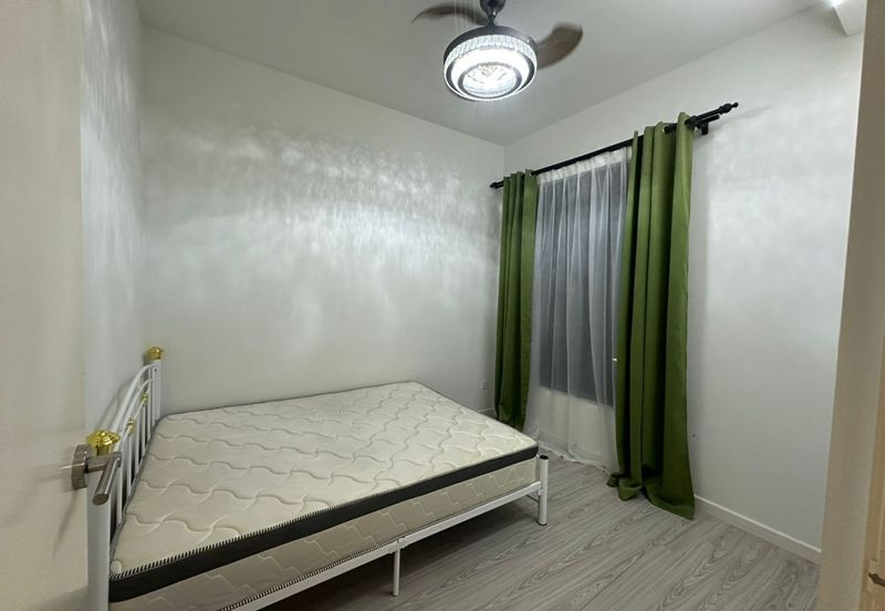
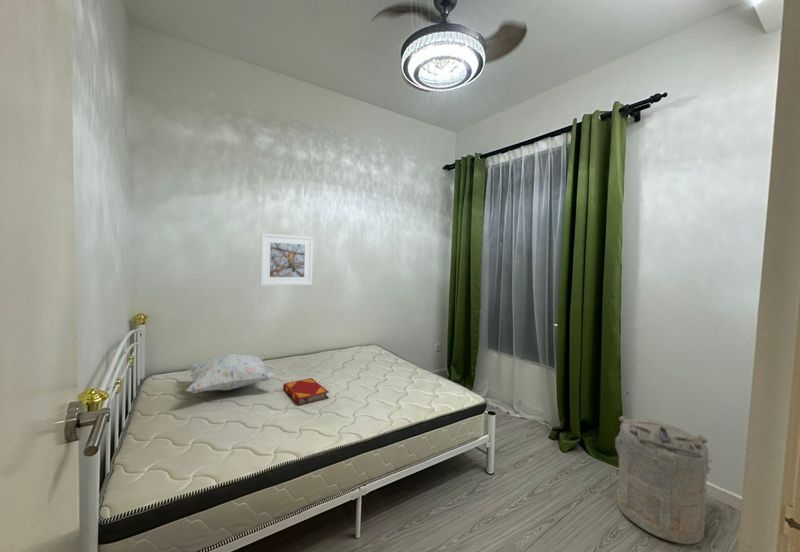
+ hardback book (305, 390)
+ laundry hamper (656, 469)
+ decorative pillow (230, 371)
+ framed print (287, 260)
